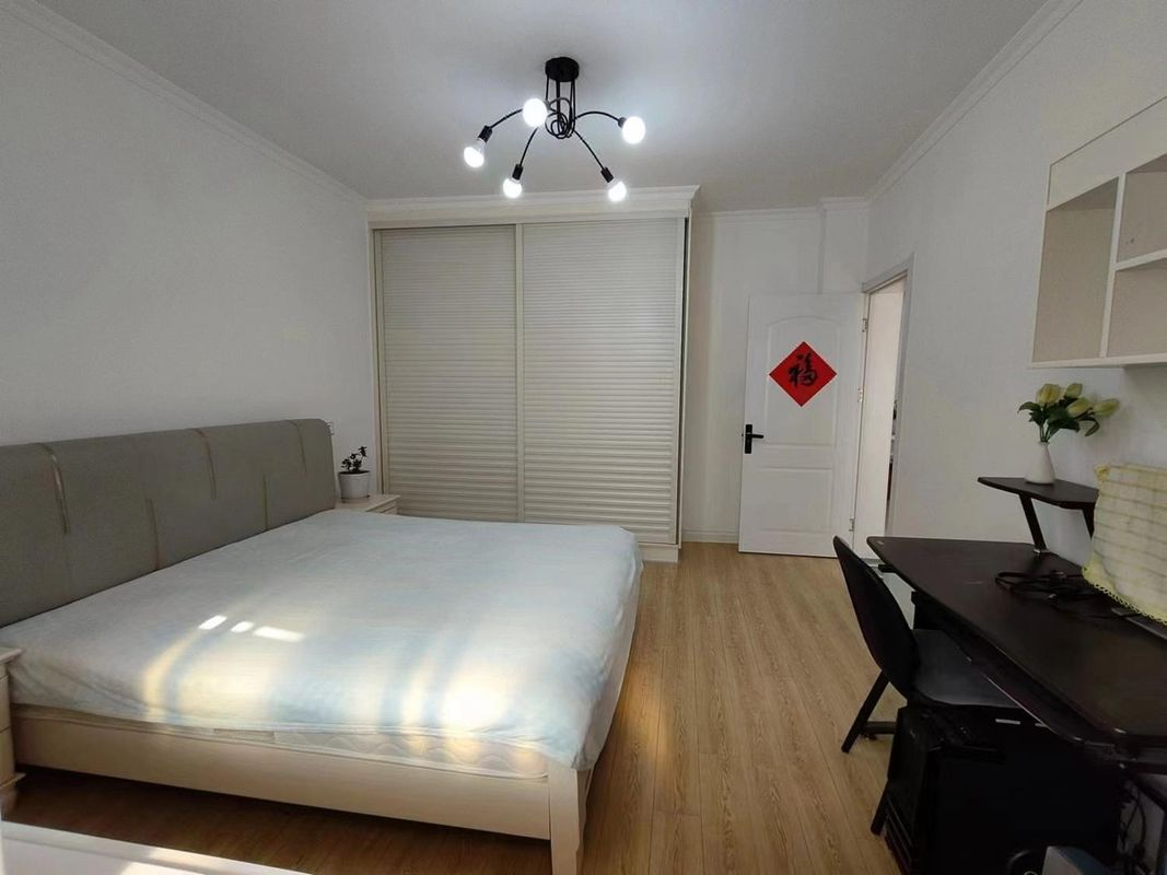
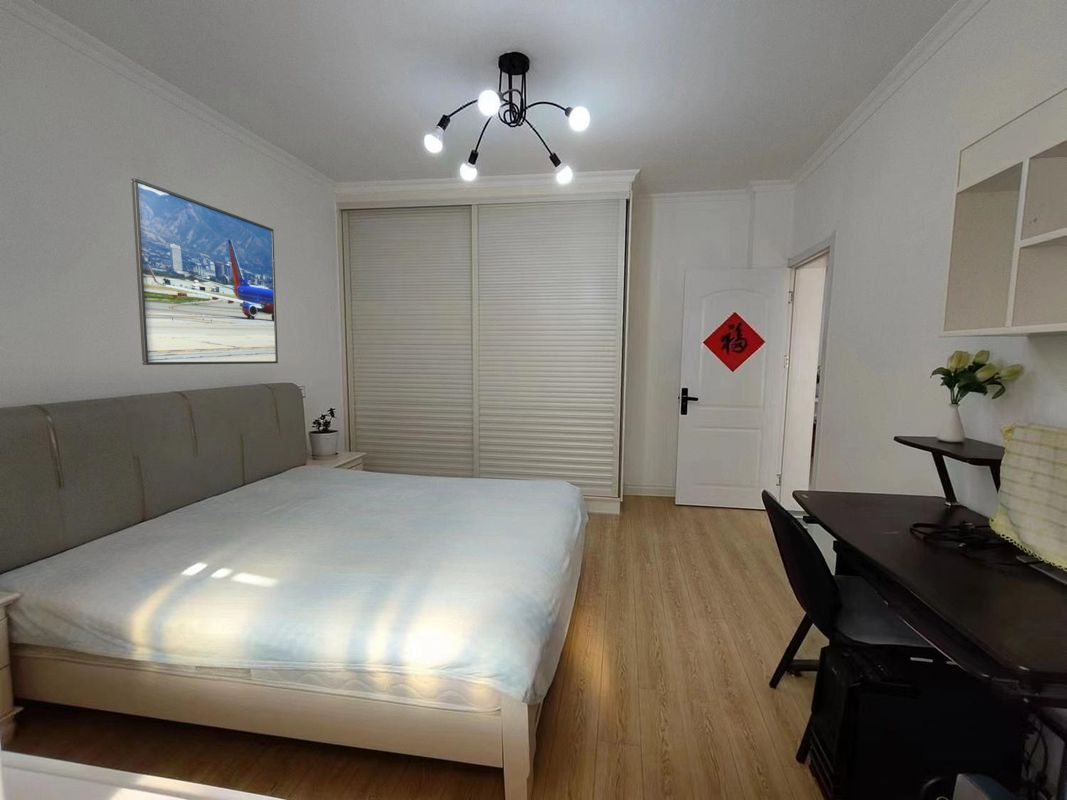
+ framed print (217, 287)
